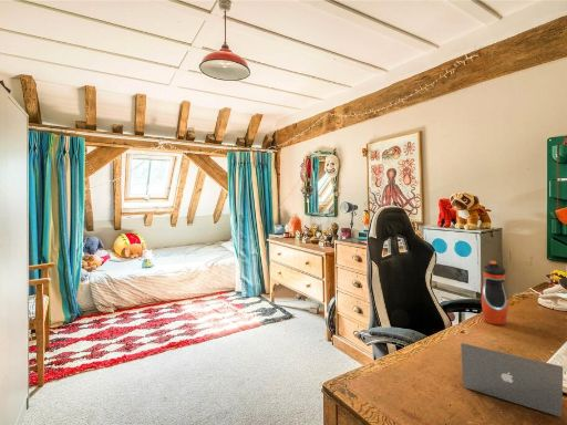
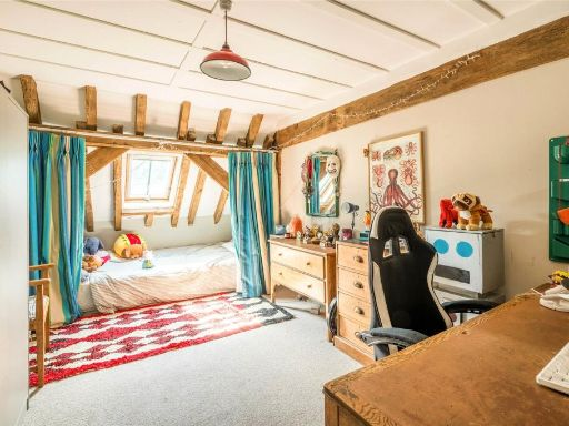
- water bottle (494, 291)
- laptop (474, 357)
